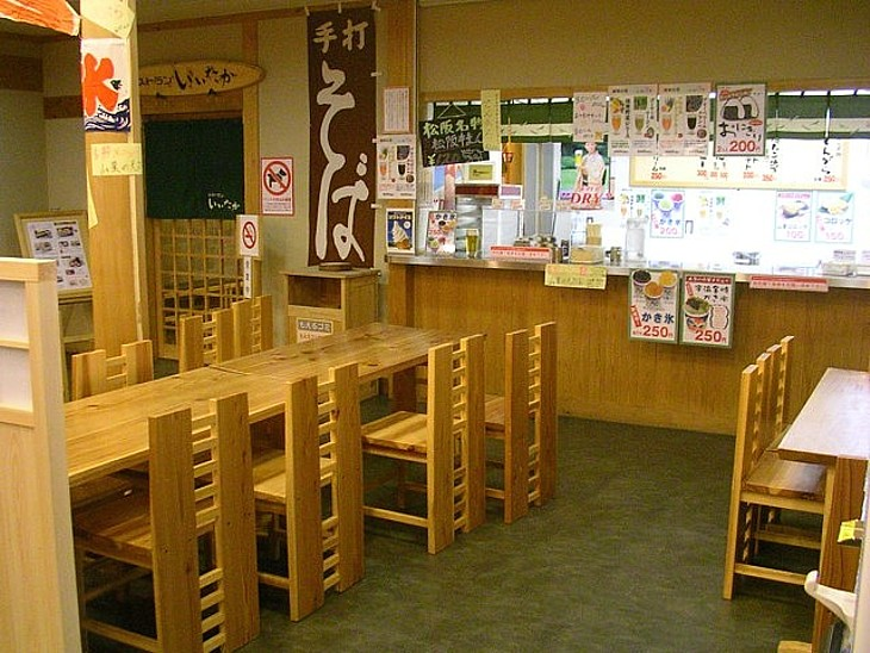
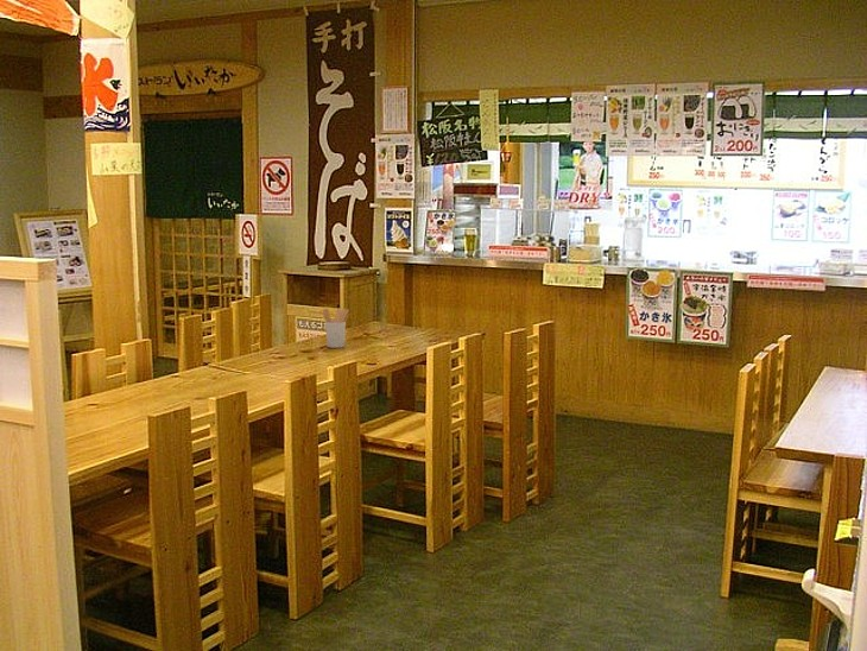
+ utensil holder (337, 327)
